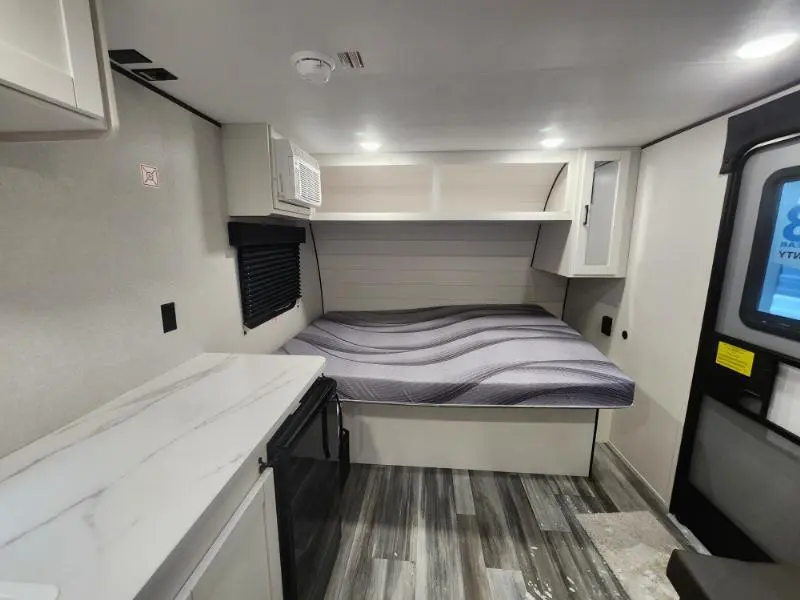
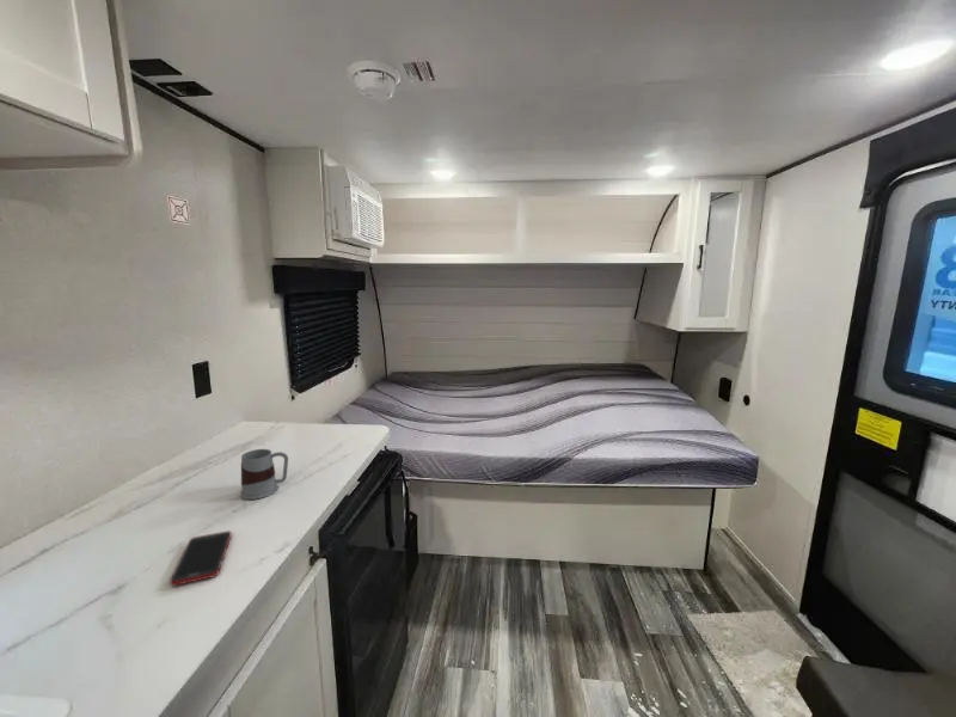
+ mug (264, 471)
+ cell phone (203, 556)
